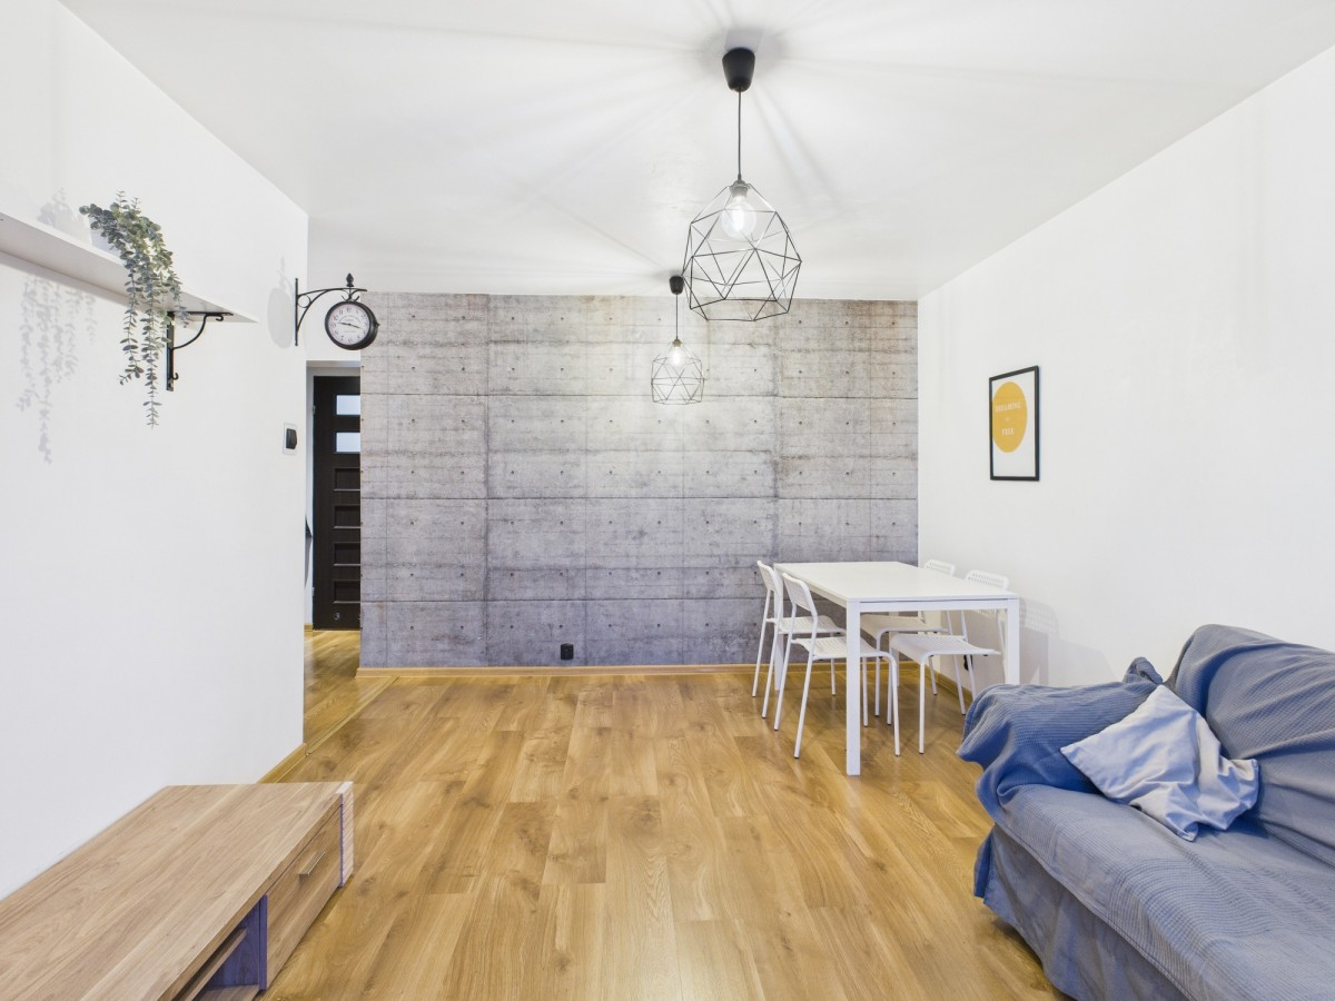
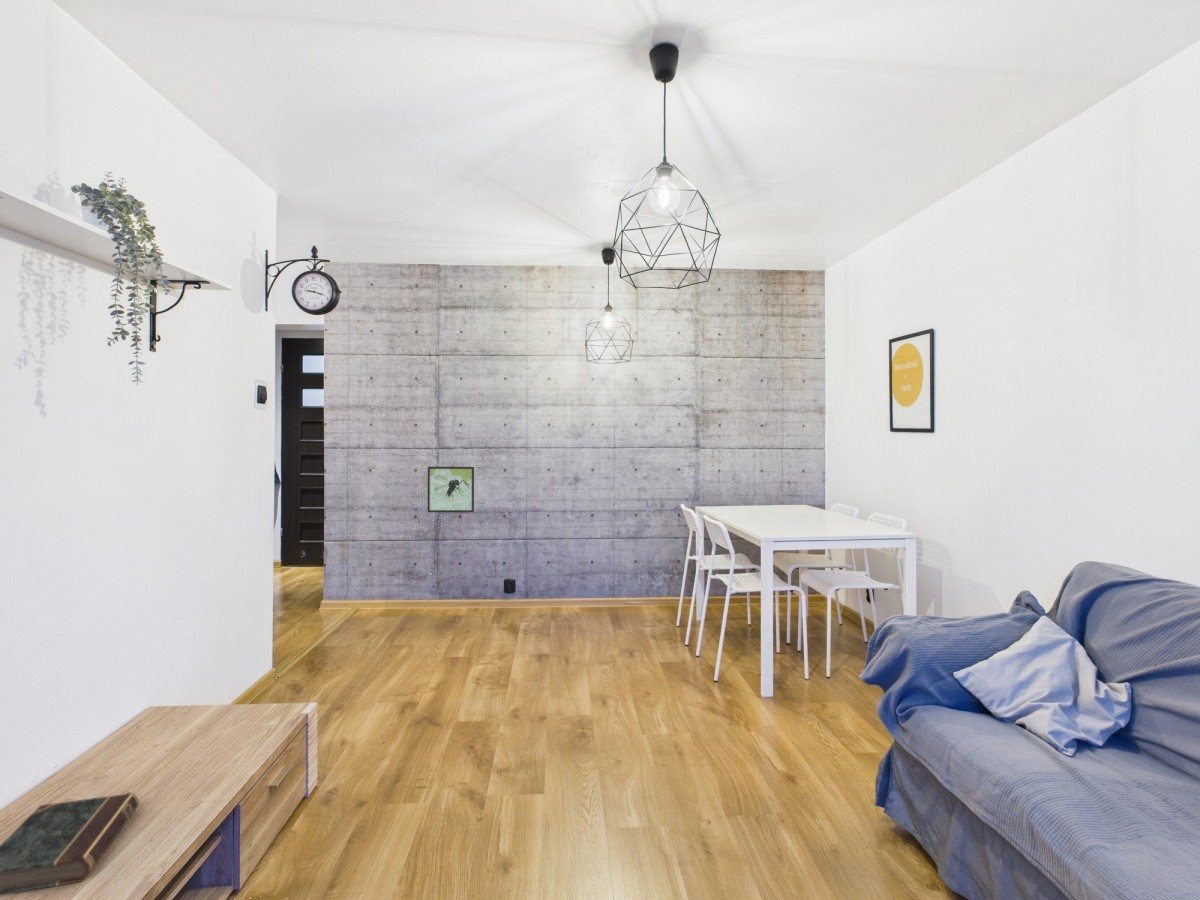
+ book (63, 839)
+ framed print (450, 489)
